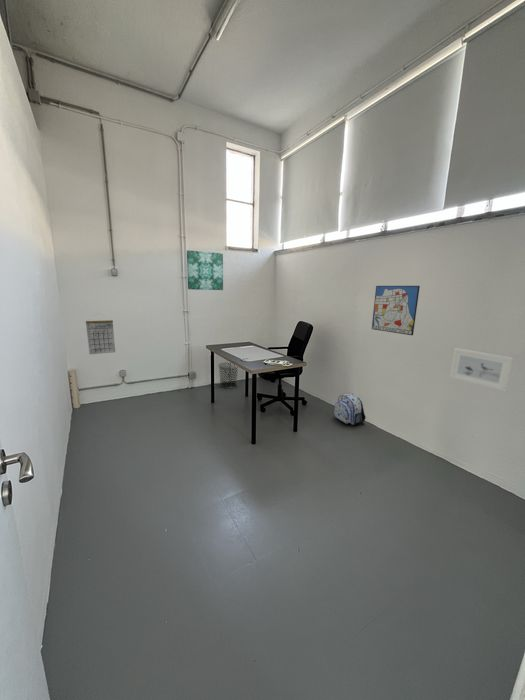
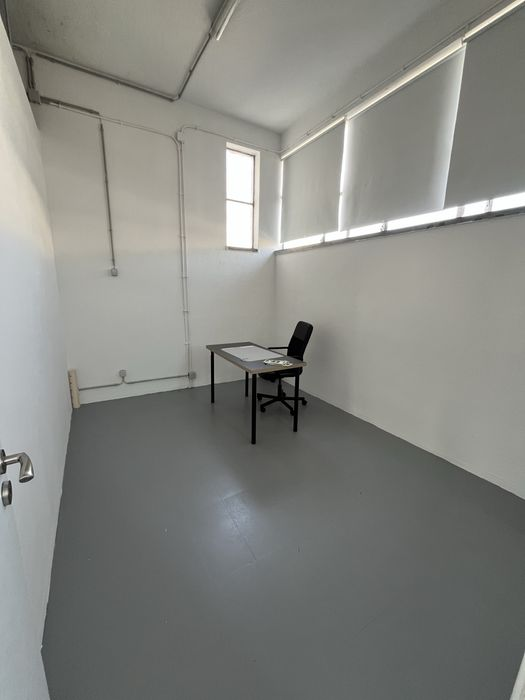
- waste bin (228, 375)
- backpack (348, 408)
- wall art (393, 309)
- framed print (478, 368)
- wall art (205, 271)
- calendar (100, 333)
